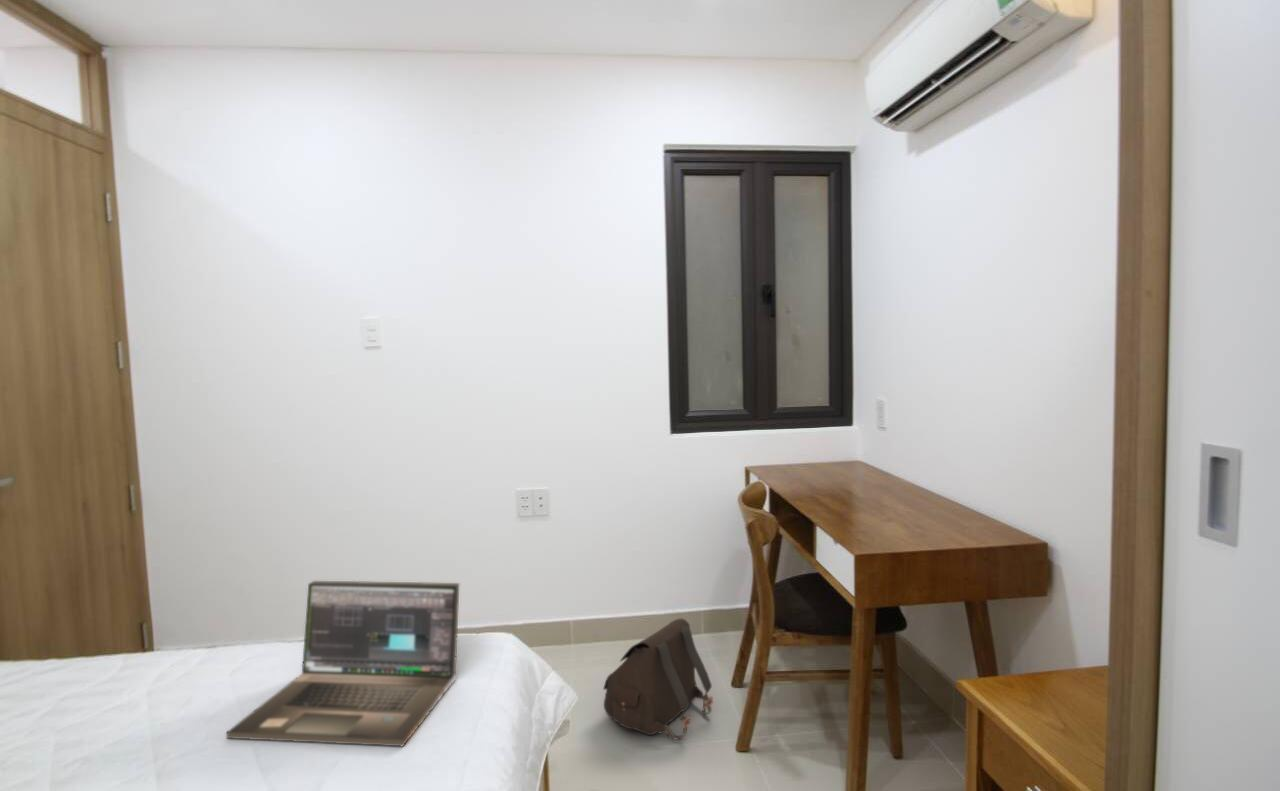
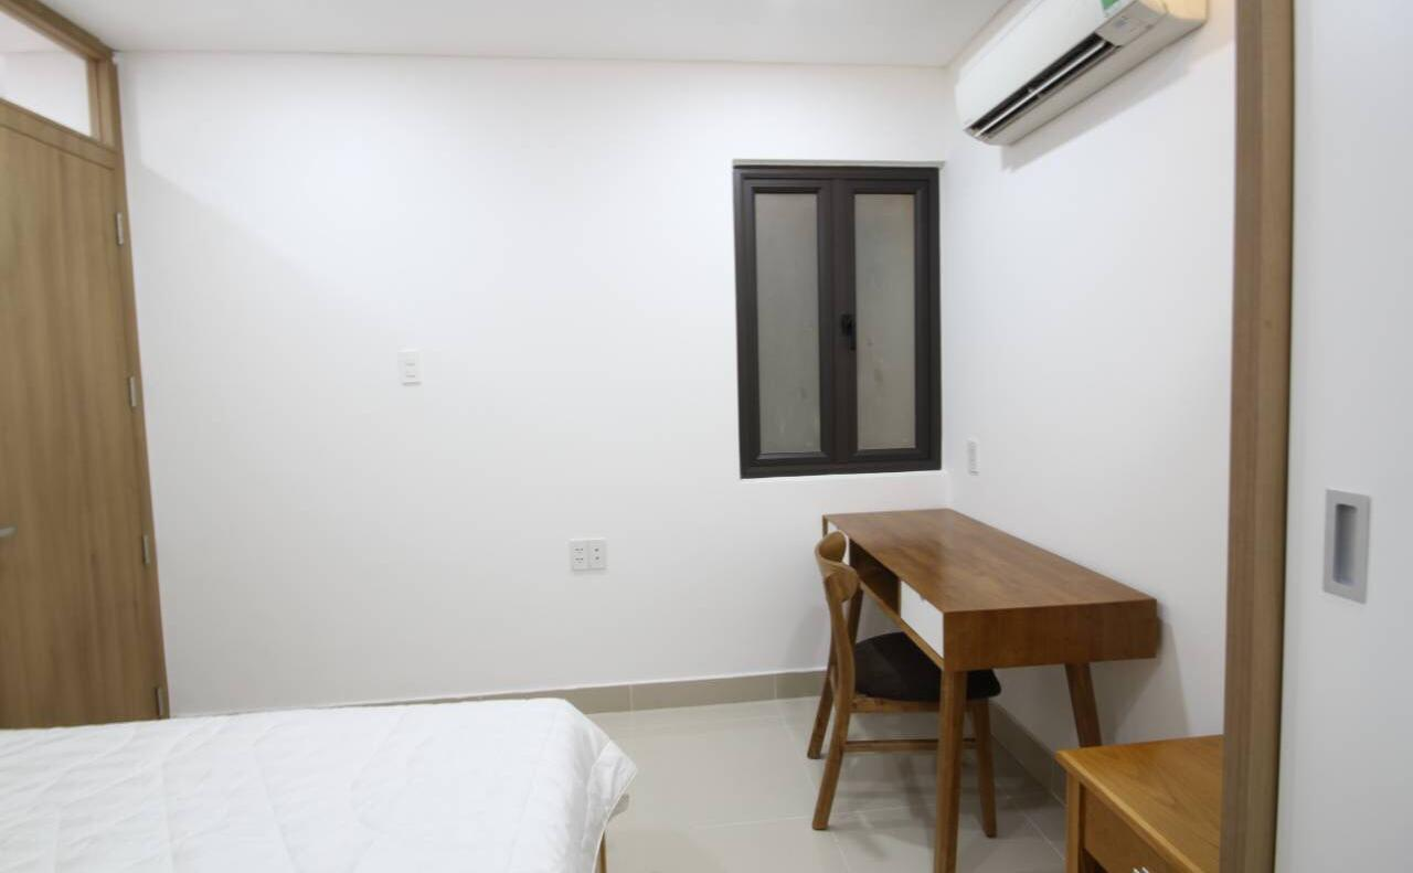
- laptop (353, 653)
- satchel (660, 671)
